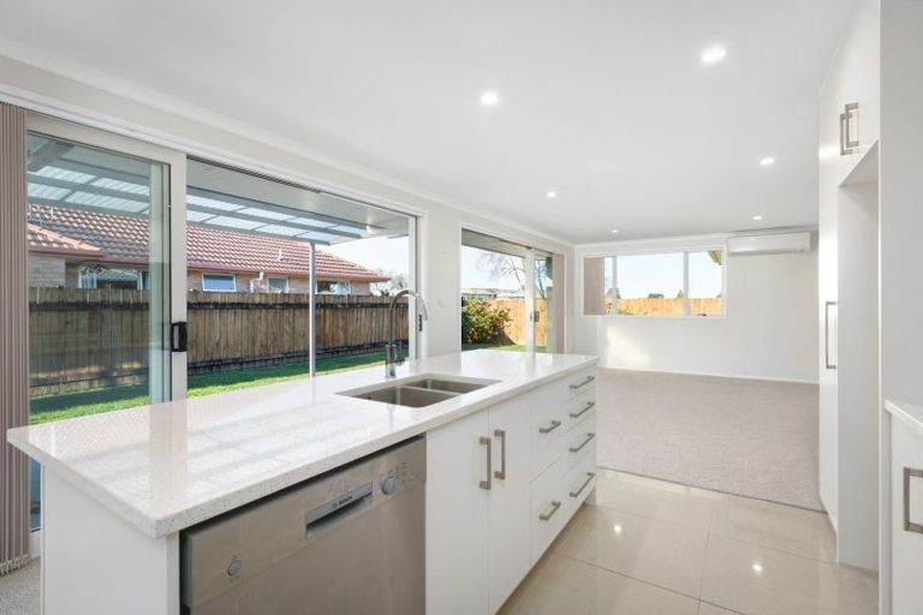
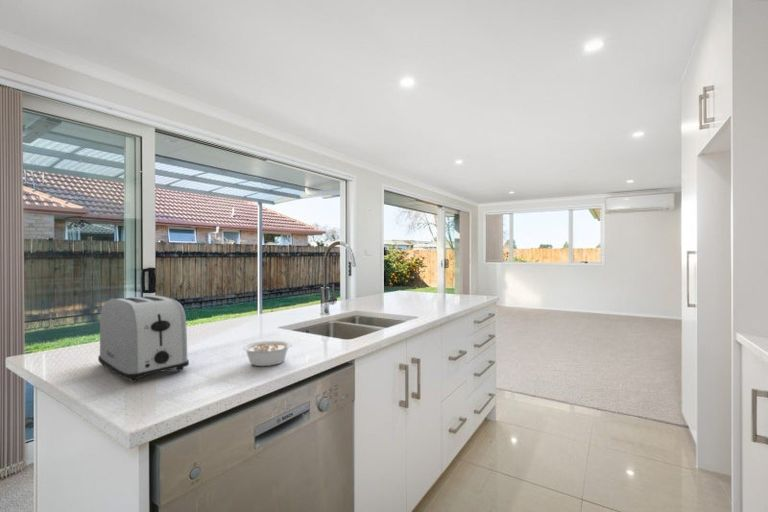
+ legume (269, 351)
+ toaster (143, 332)
